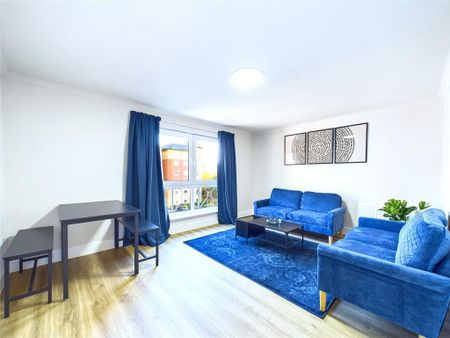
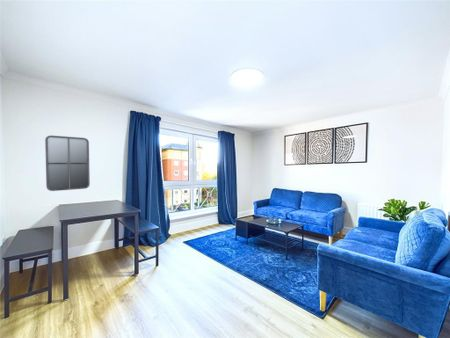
+ home mirror (68, 163)
